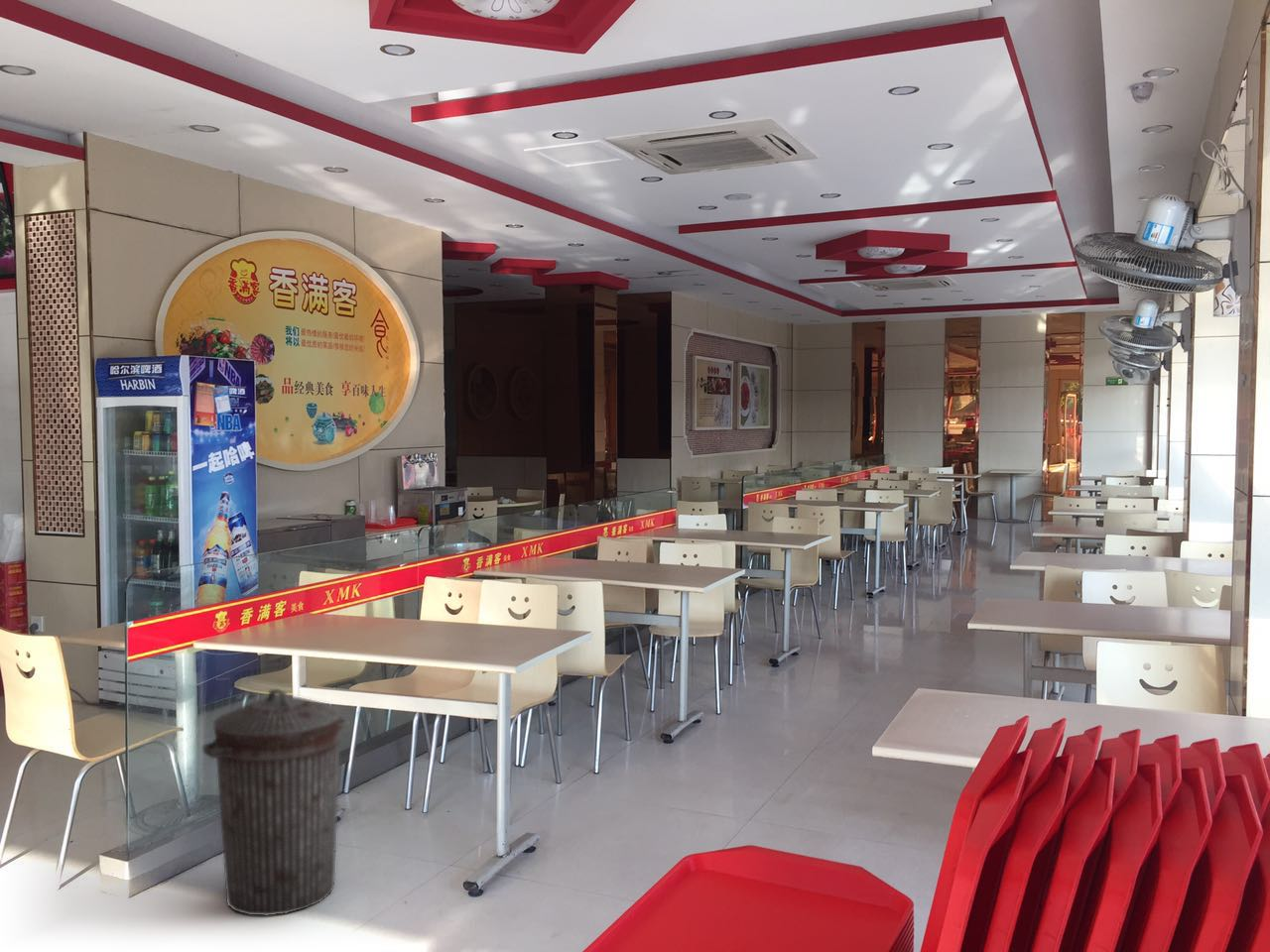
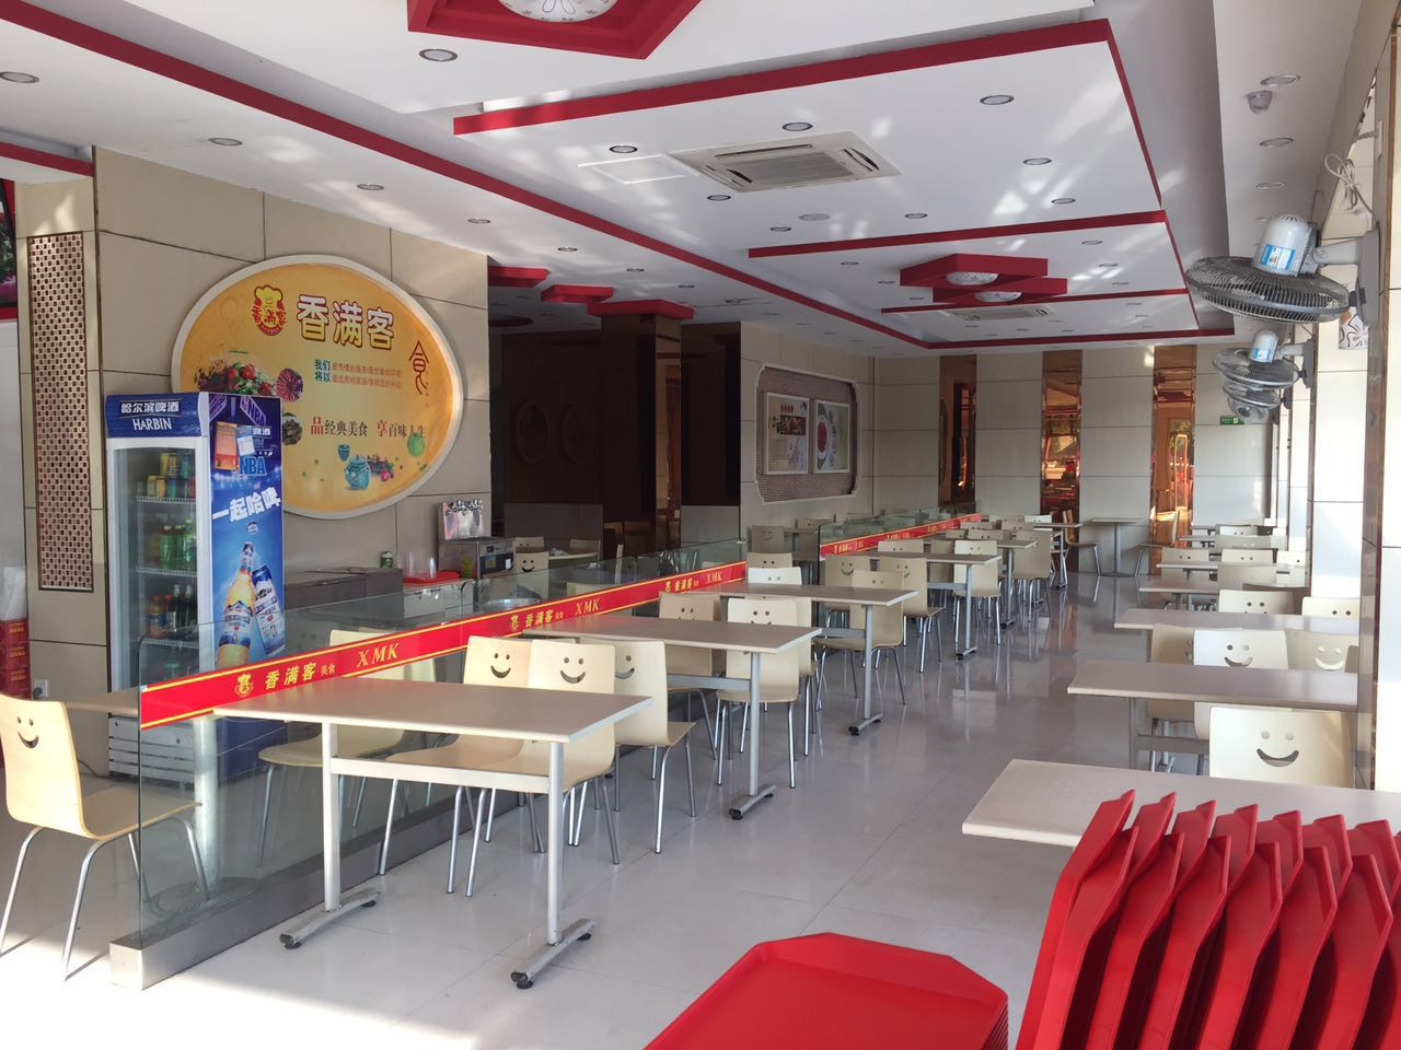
- trash can (280, 791)
